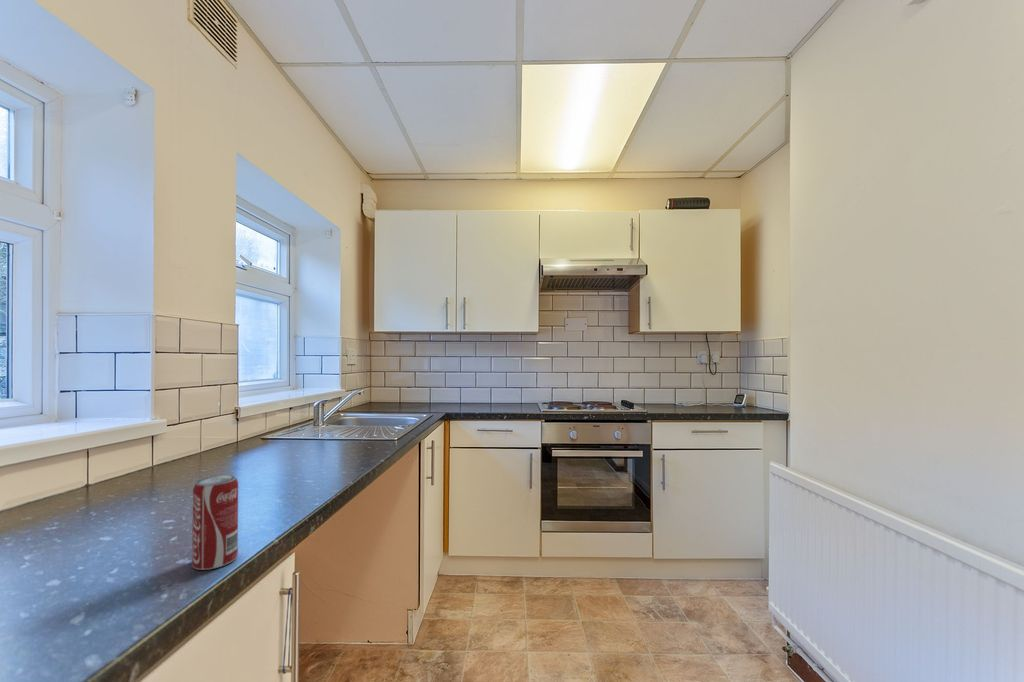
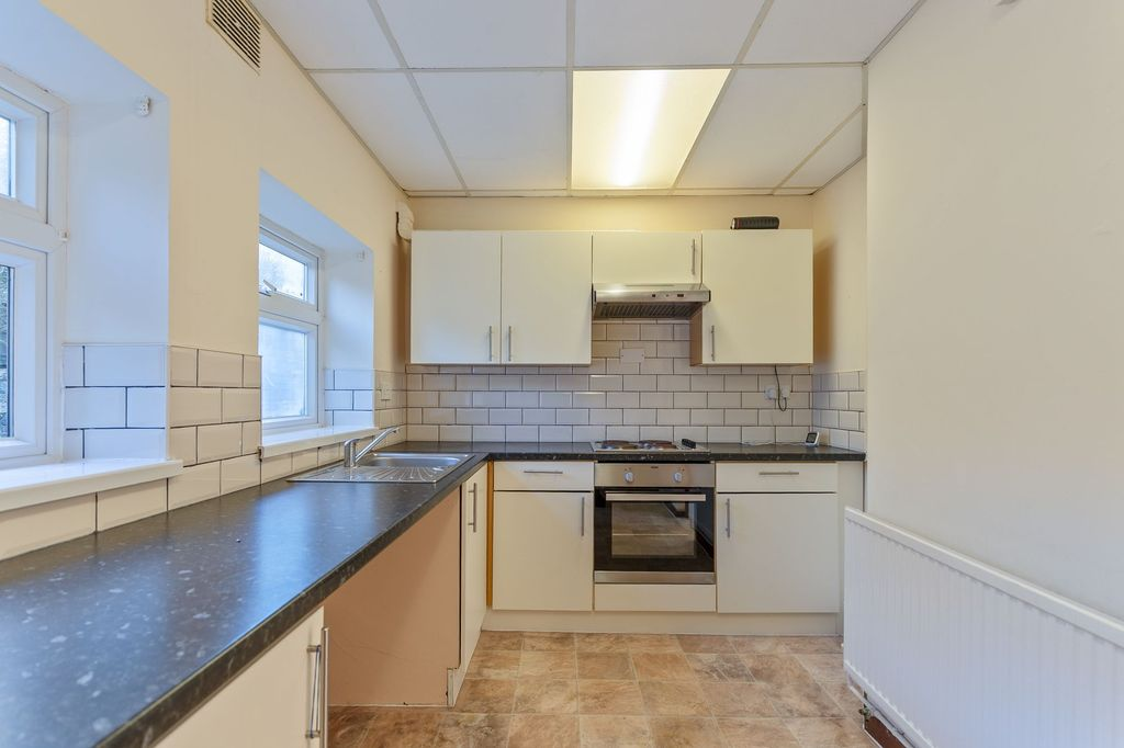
- beverage can (215, 519)
